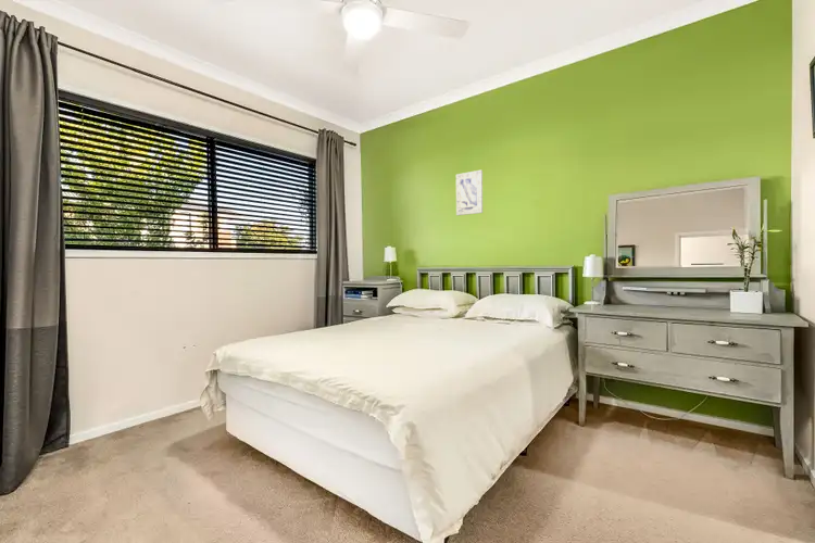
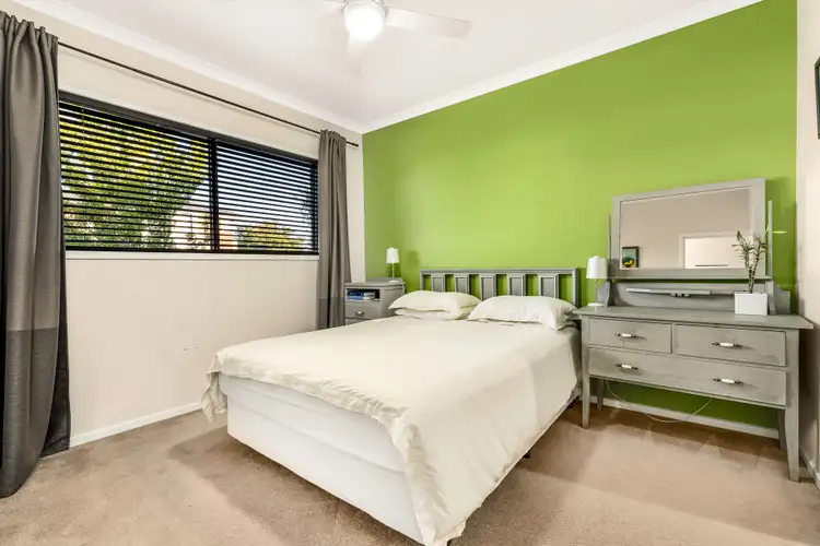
- wall art (468, 193)
